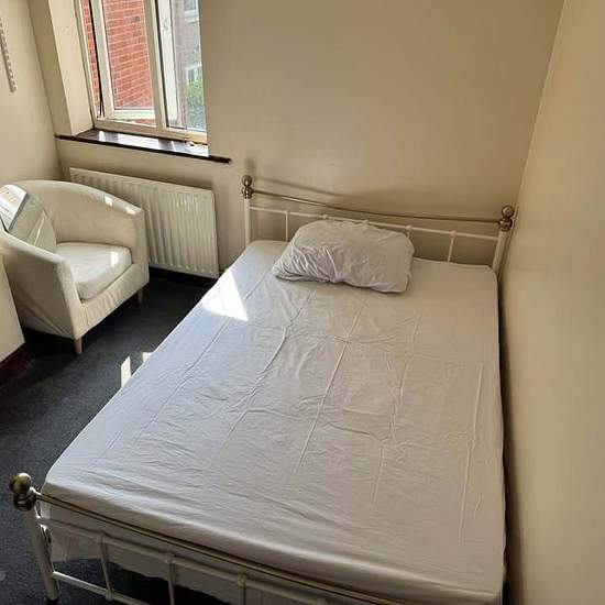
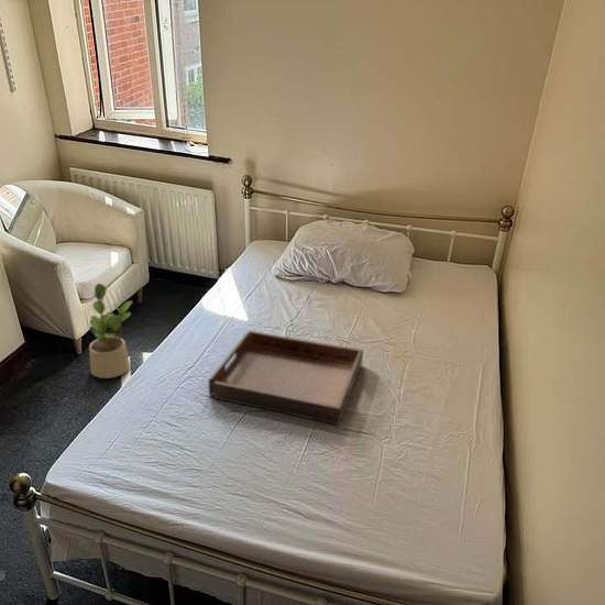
+ potted plant (109, 324)
+ serving tray (288, 372)
